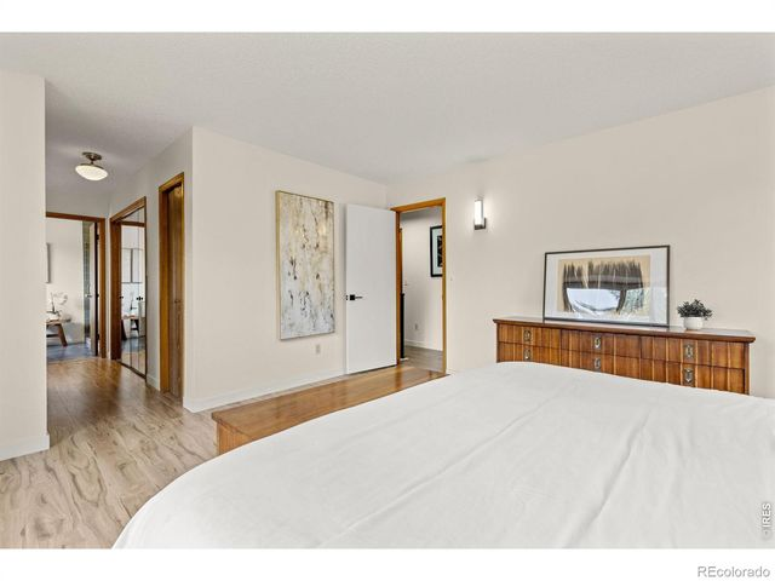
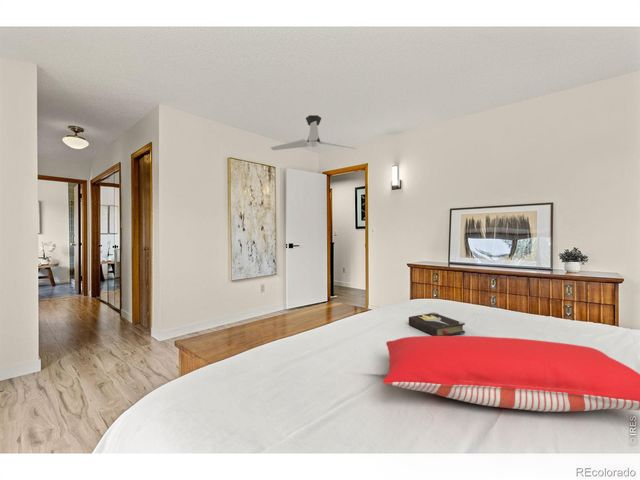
+ pillow (502, 368)
+ ceiling fan (313, 127)
+ hardback book (435, 323)
